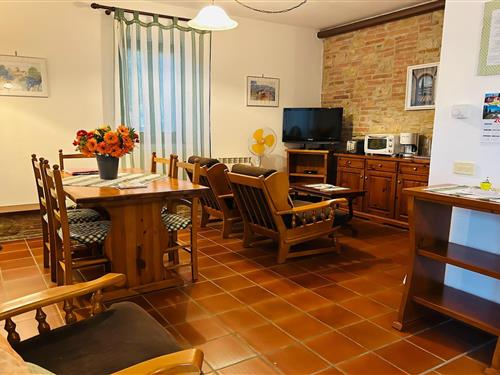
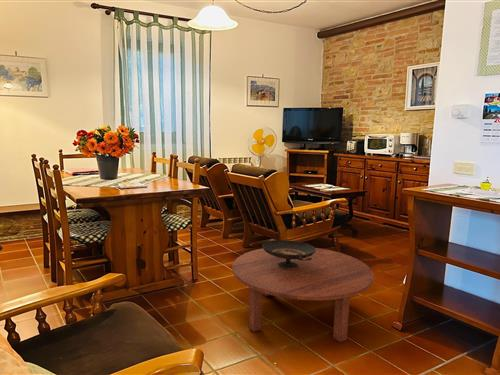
+ coffee table (300, 290)
+ decorative bowl (288, 255)
